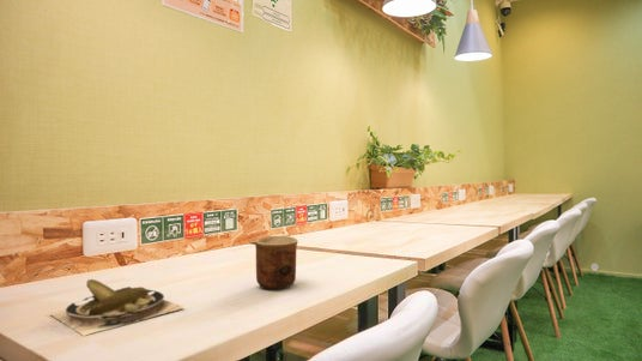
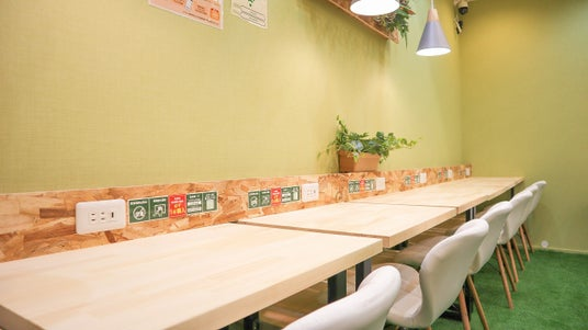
- cup (277, 261)
- plate (117, 294)
